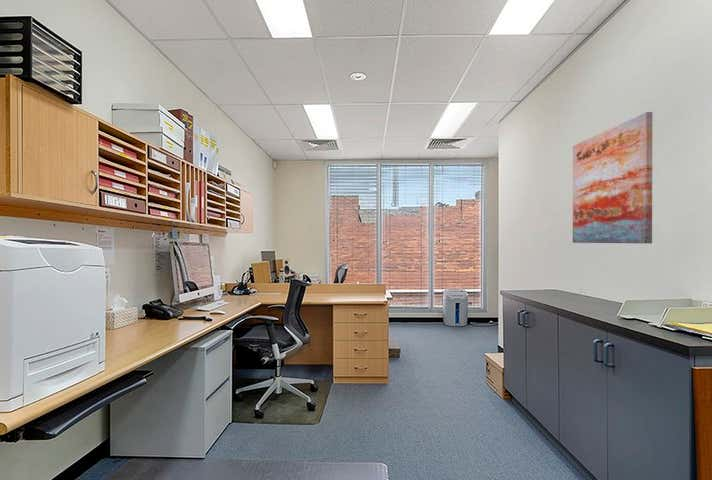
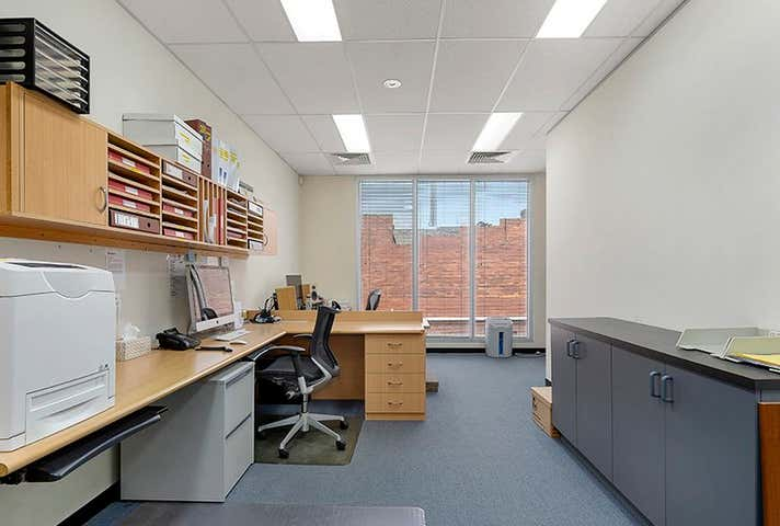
- wall art (606, 187)
